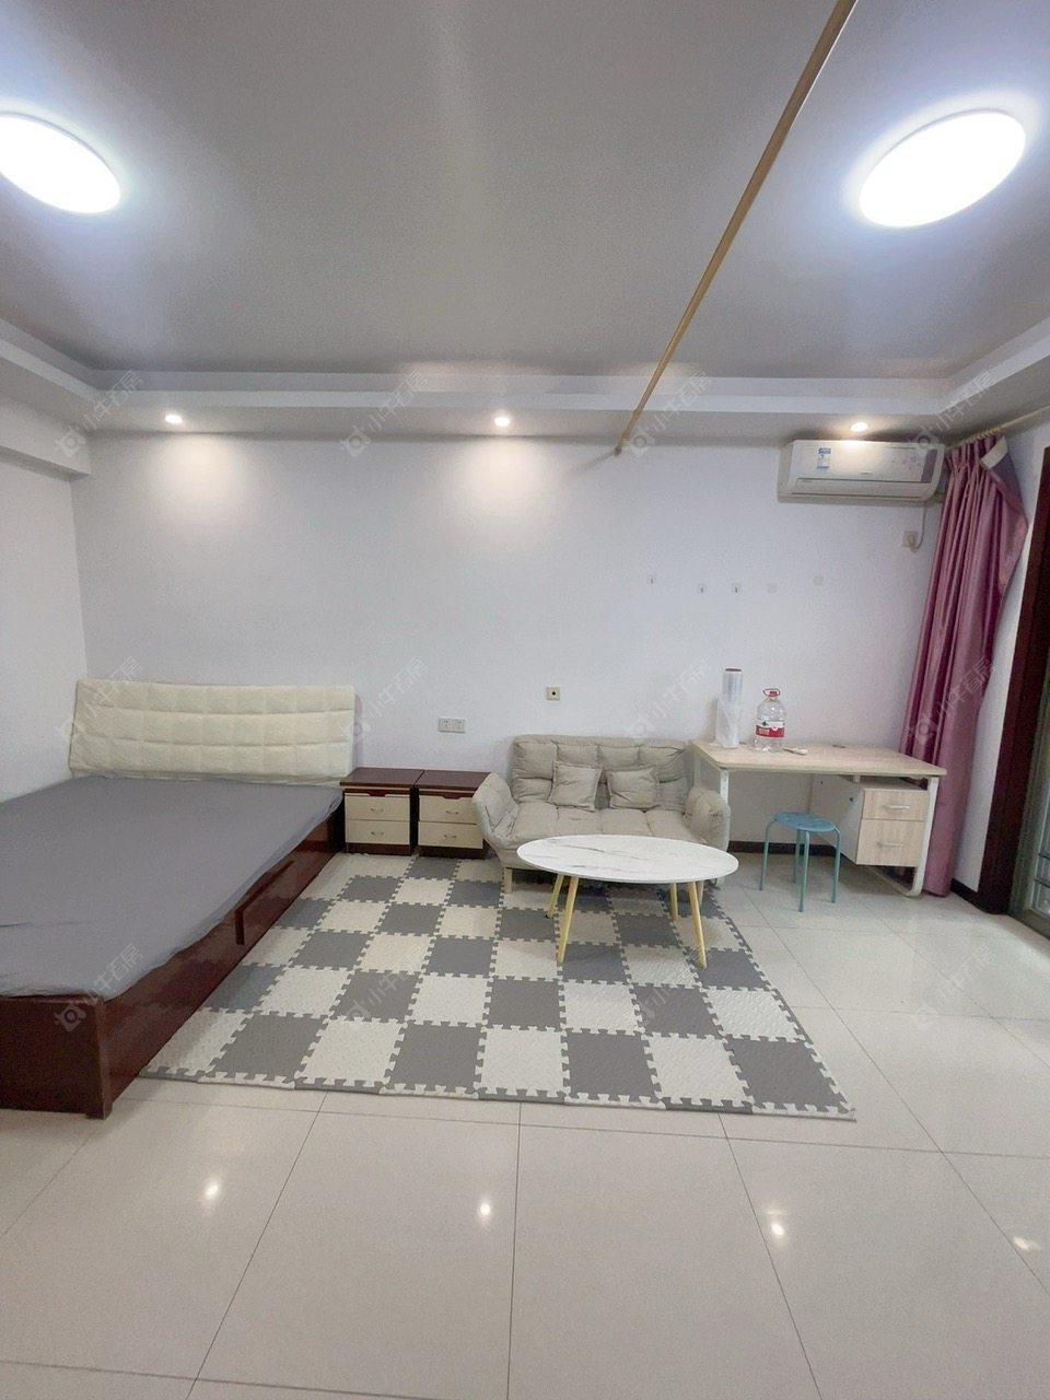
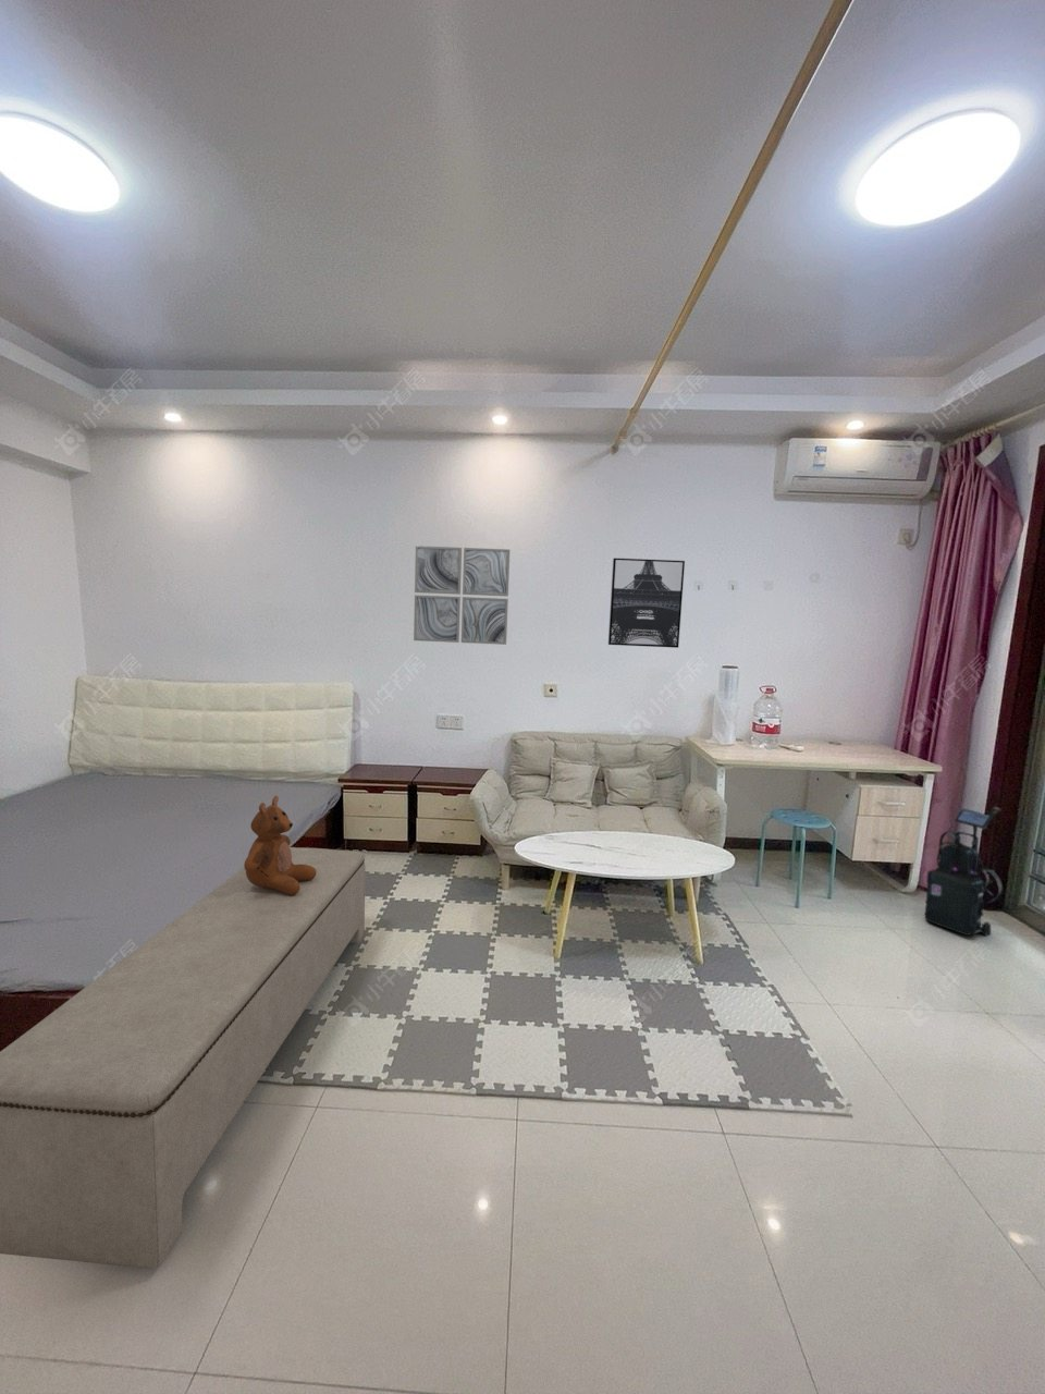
+ wall art (459, 594)
+ teddy bear (280, 842)
+ wall art (645, 603)
+ bench (234, 981)
+ vacuum cleaner (965, 867)
